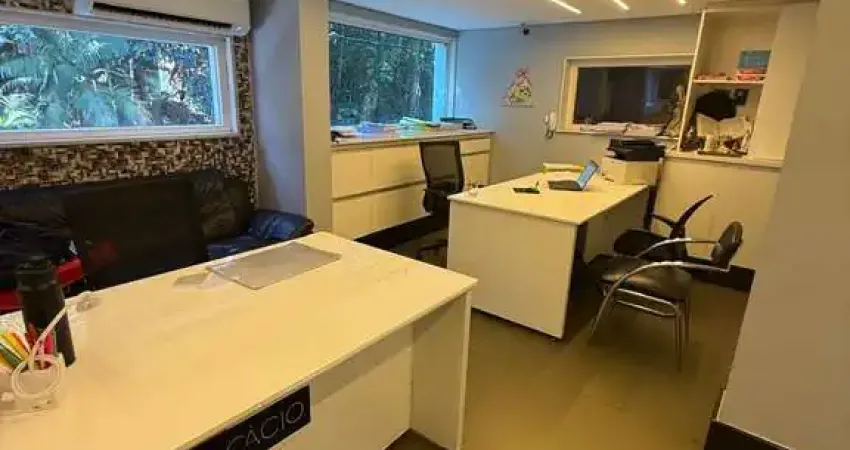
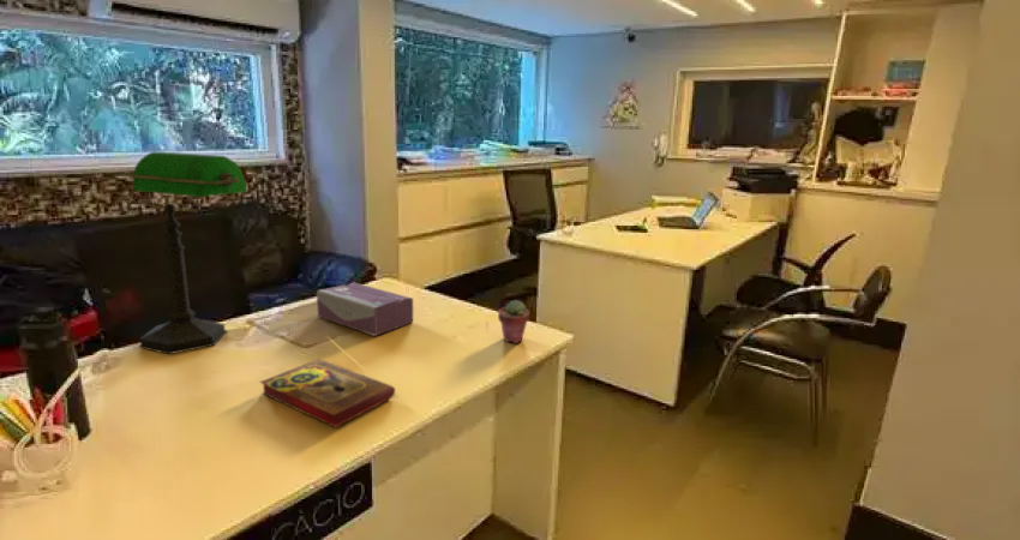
+ tissue box (365, 306)
+ desk lamp (182, 248)
+ book (328, 389)
+ potted succulent (514, 319)
